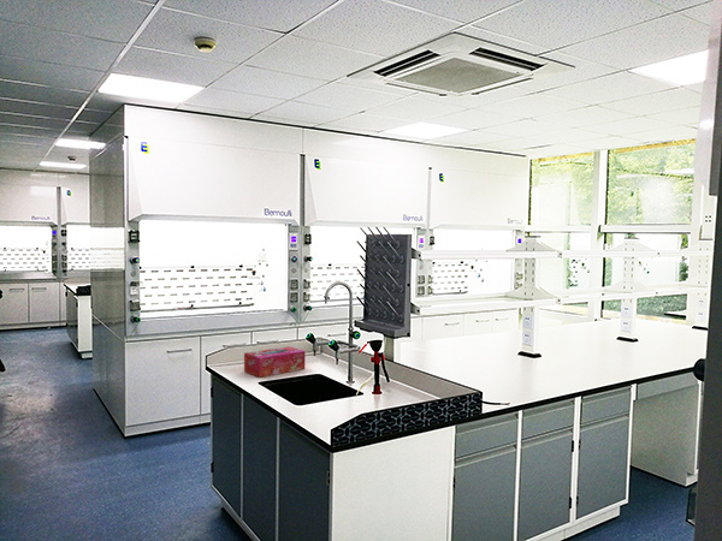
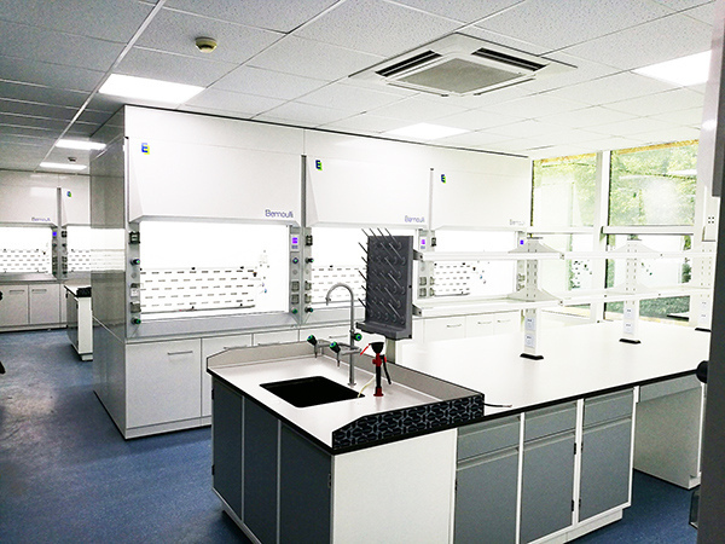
- tissue box (274, 361)
